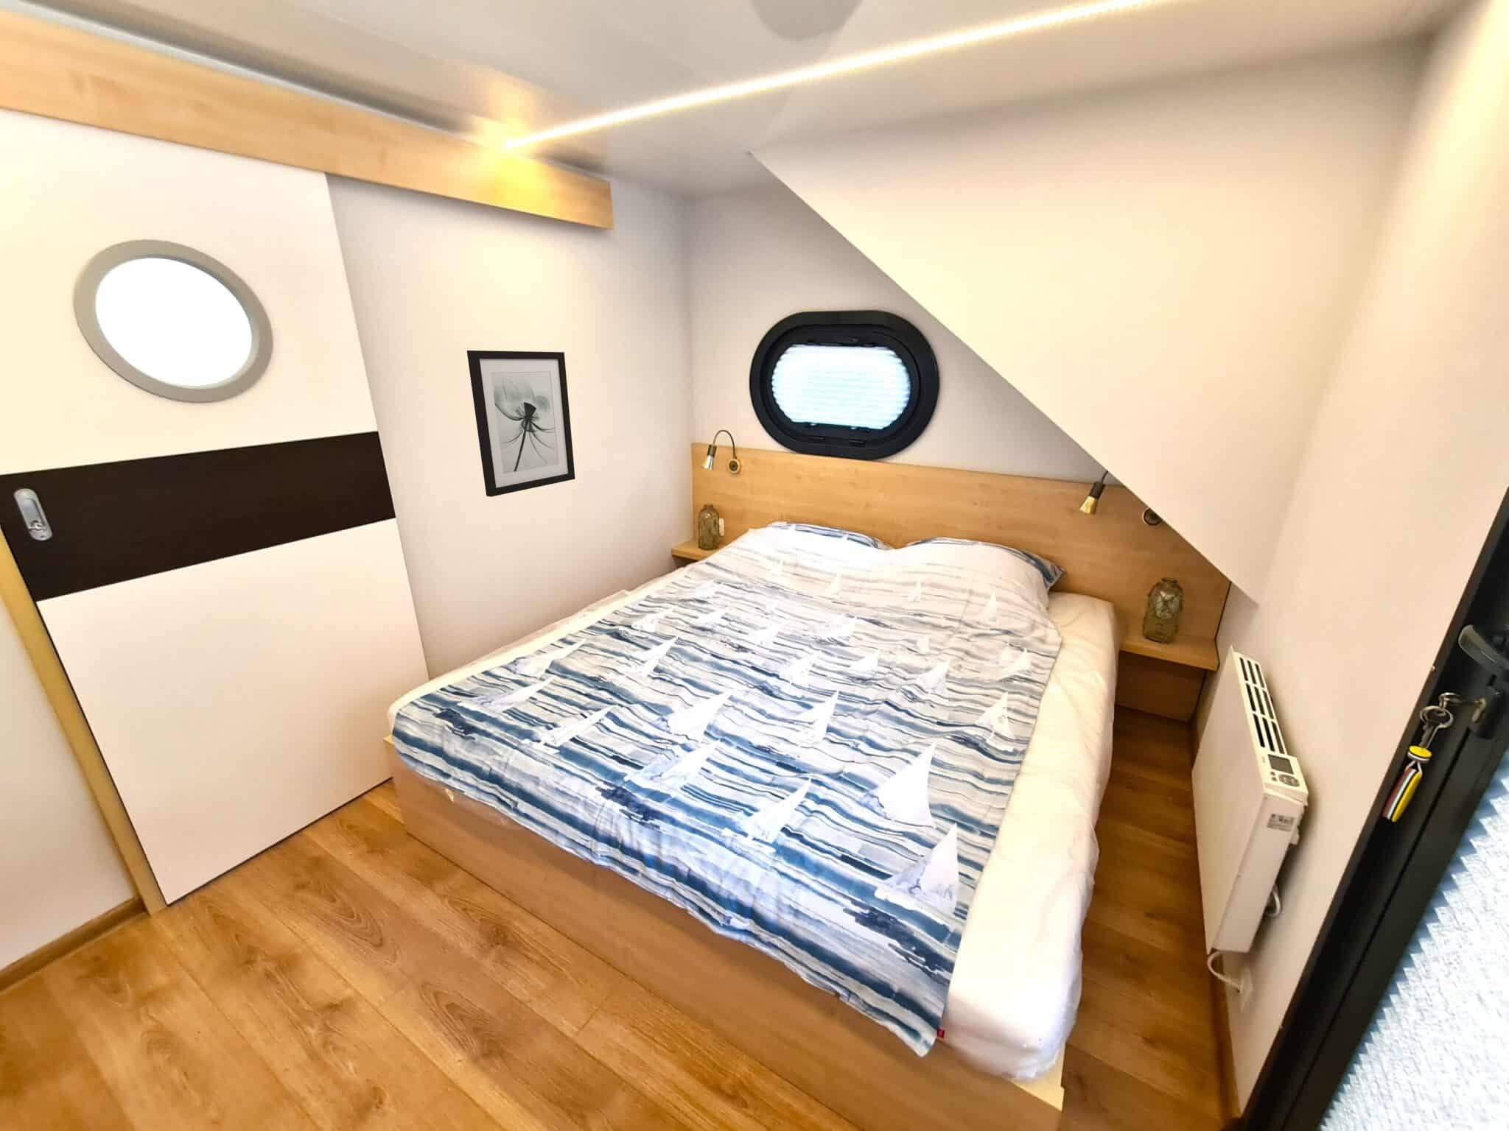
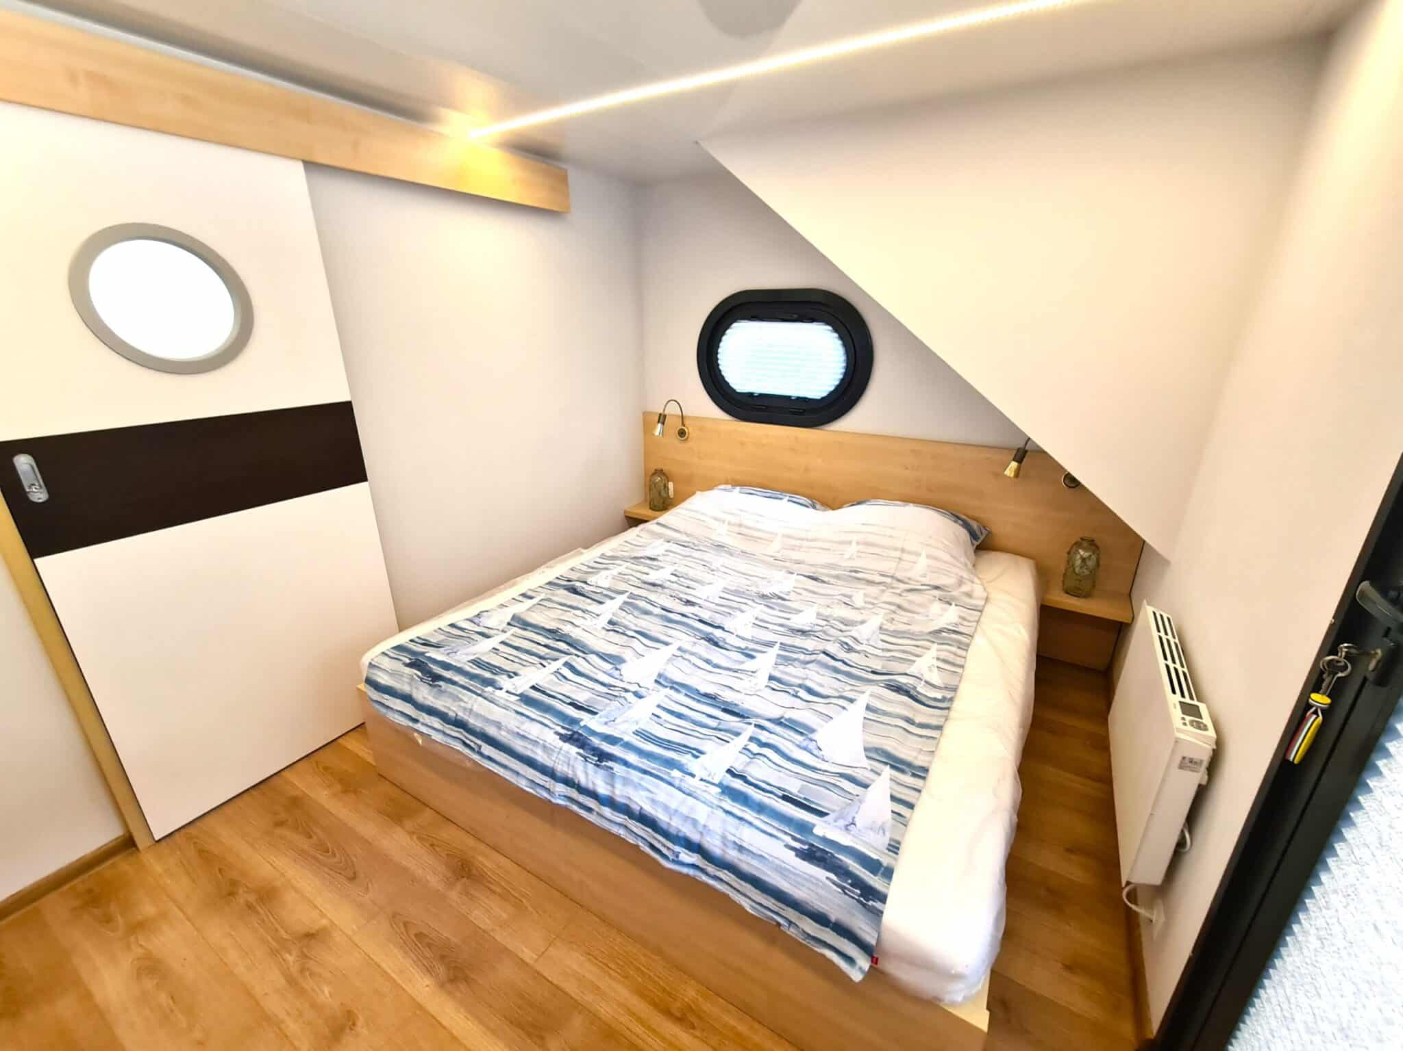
- wall art (526, 422)
